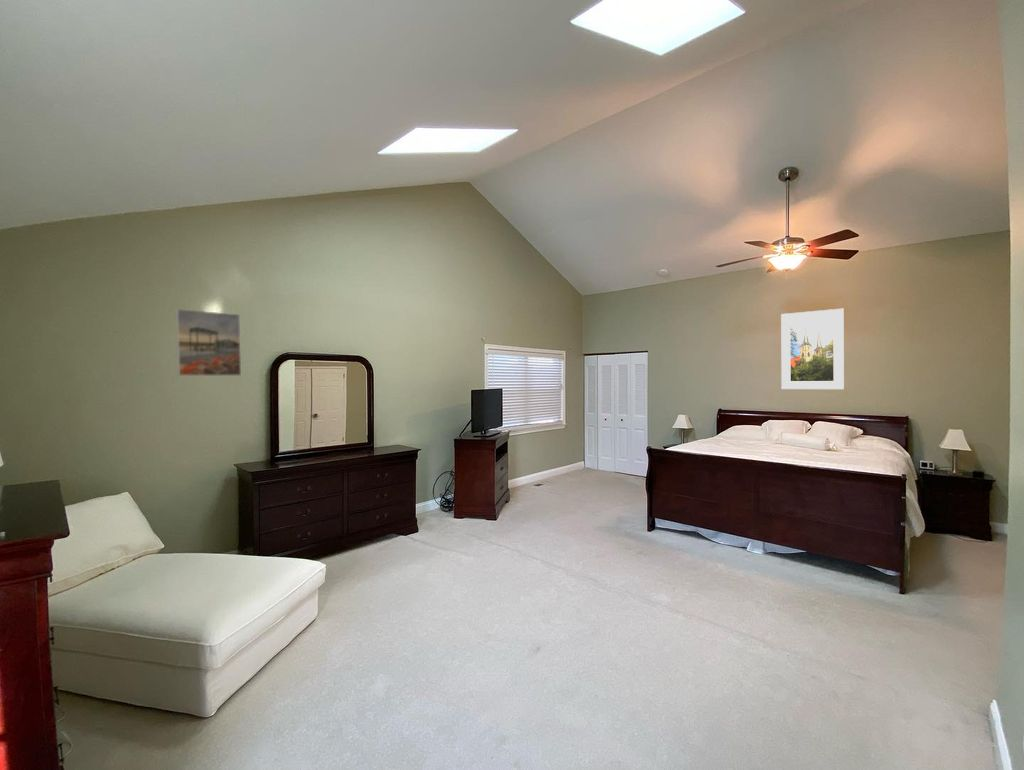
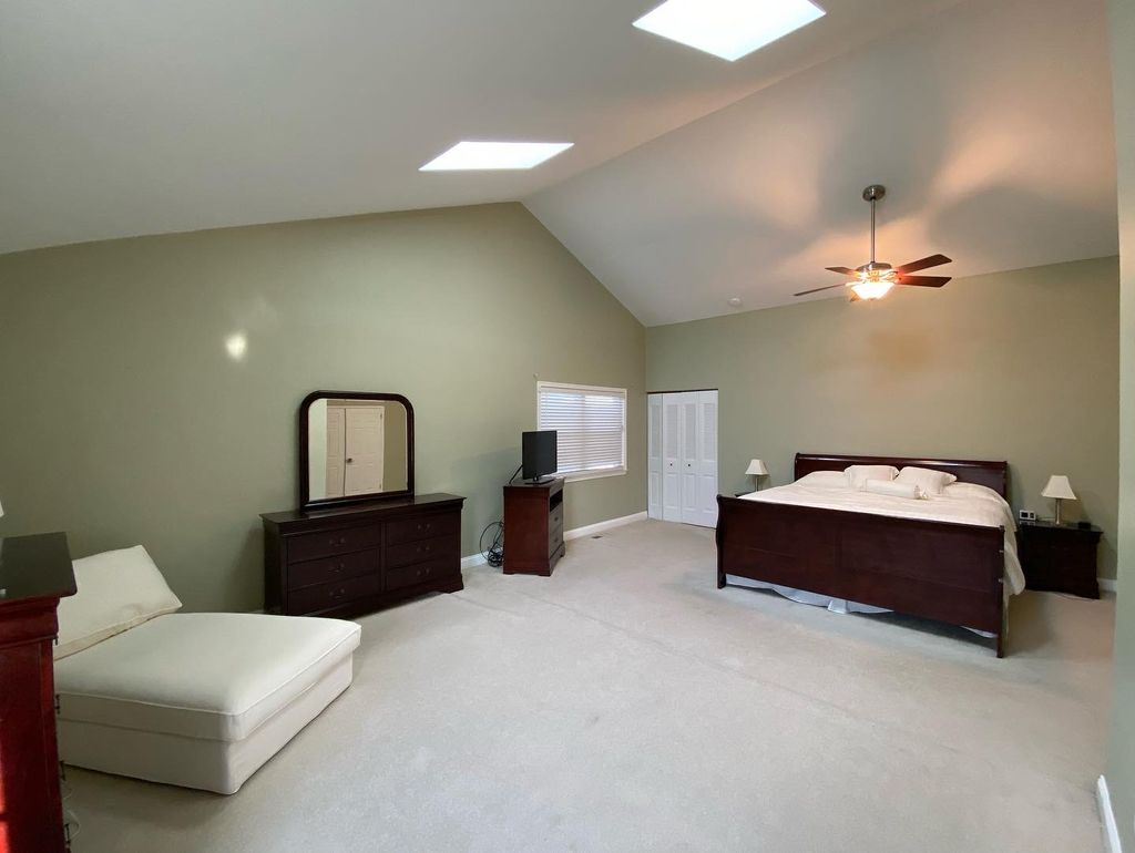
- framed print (209, 343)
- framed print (811, 350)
